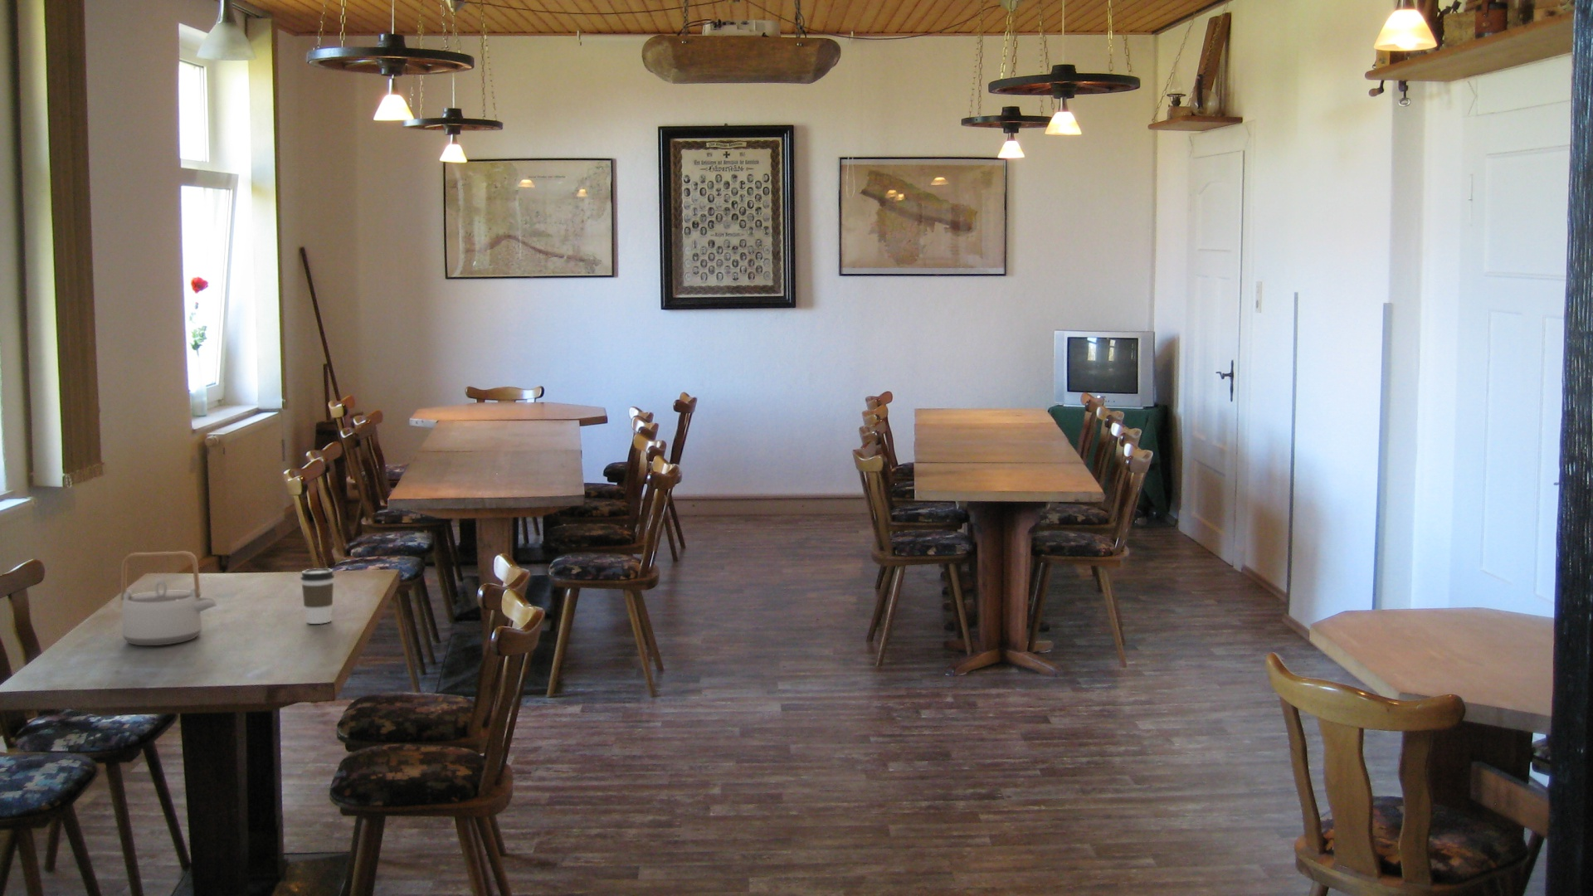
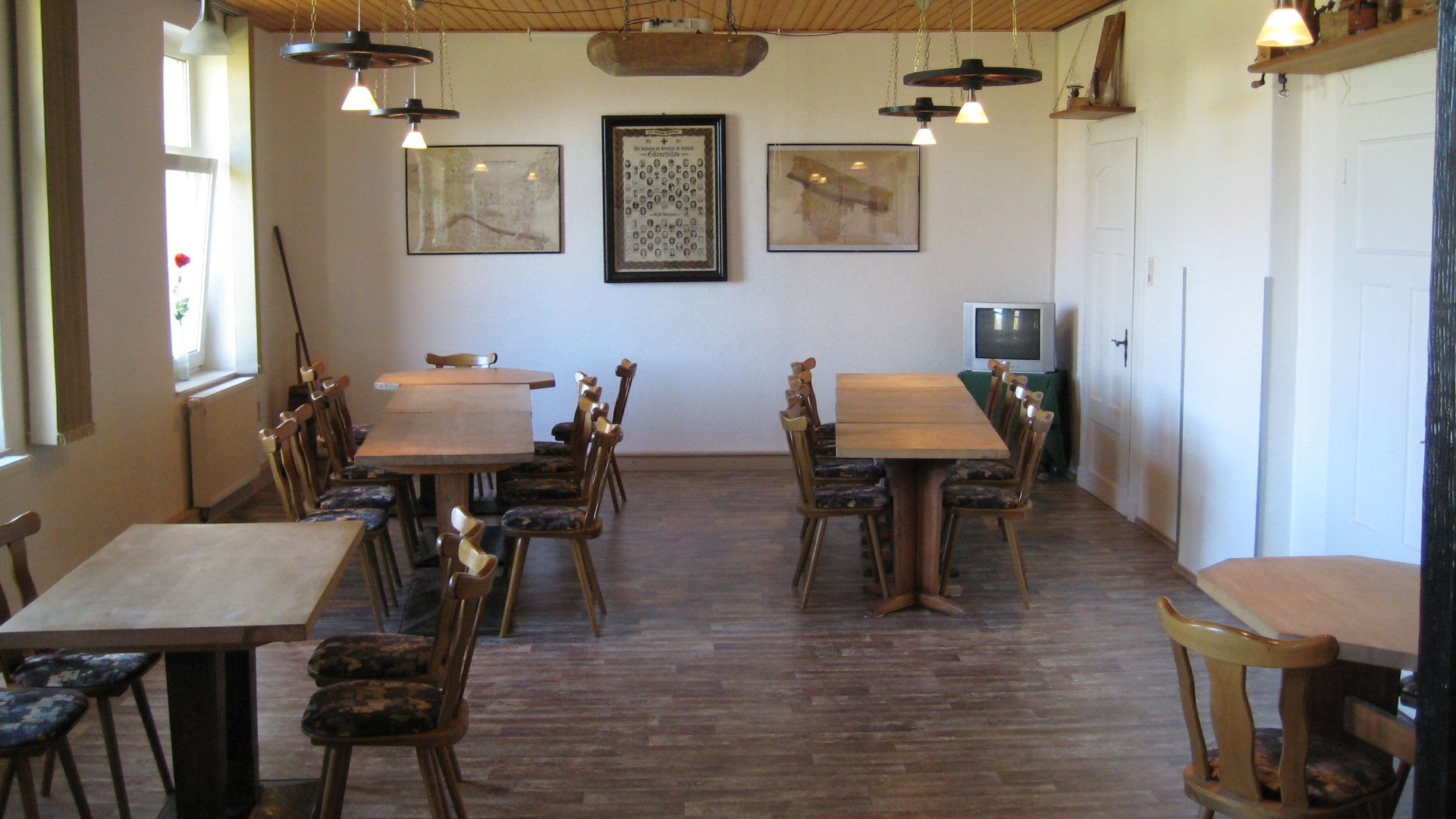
- teapot (168, 595)
- coffee cup (317, 595)
